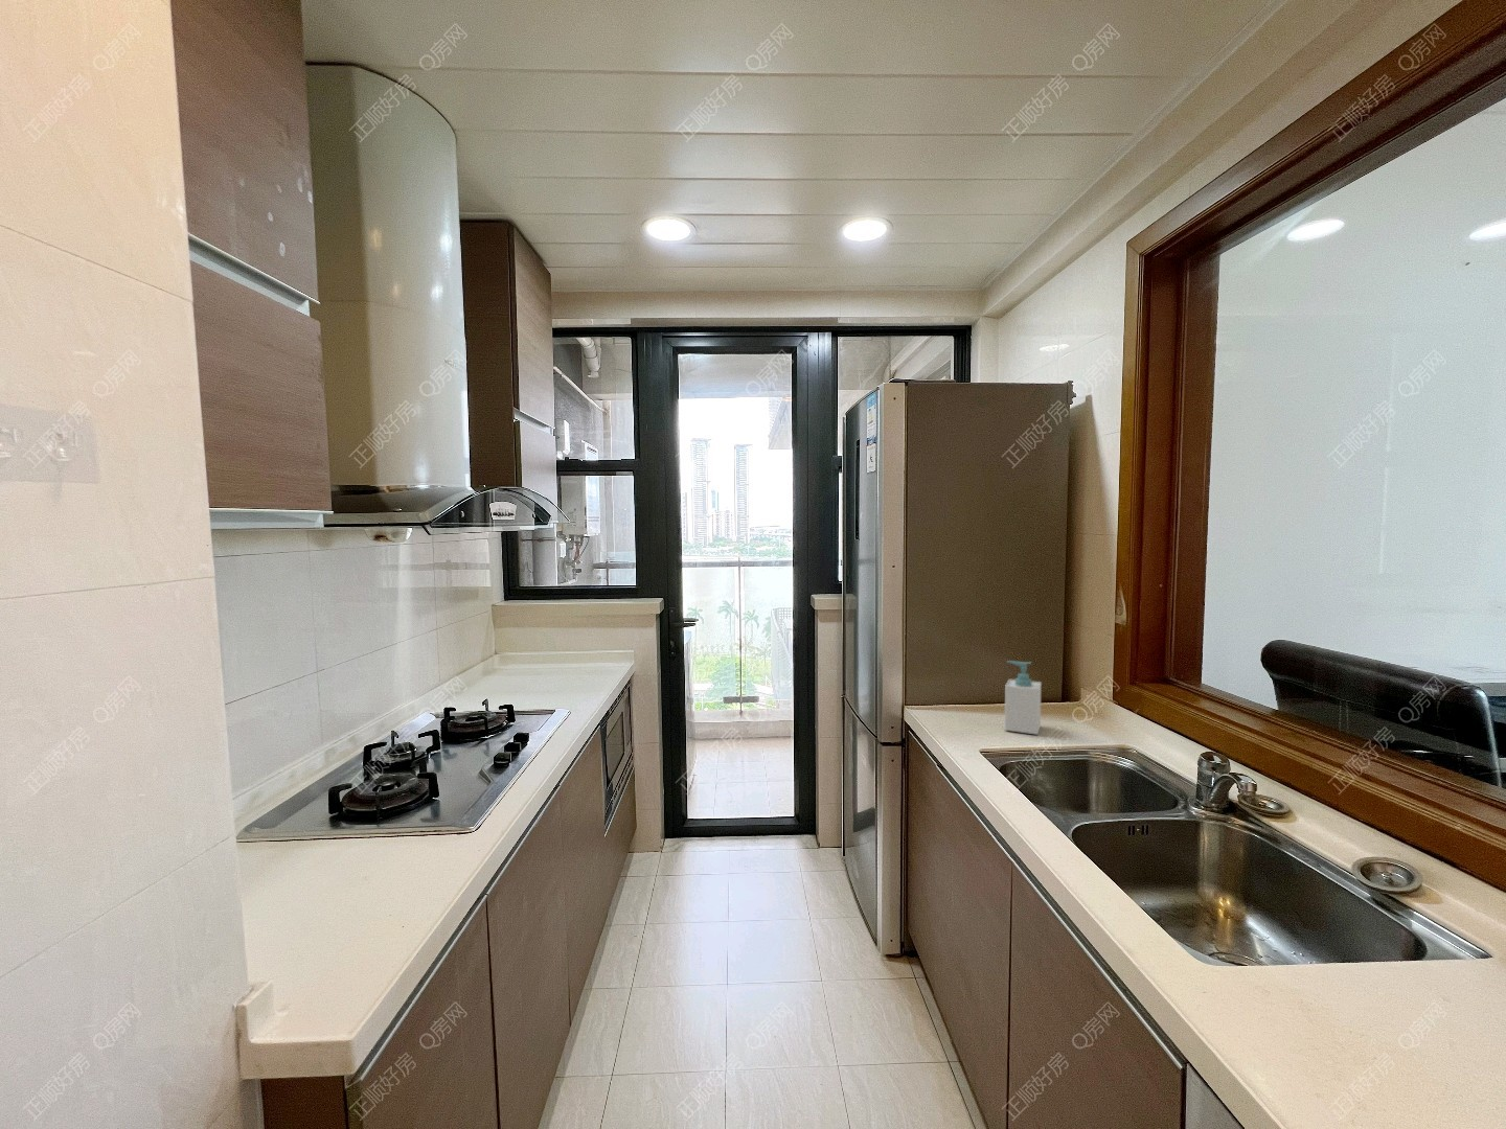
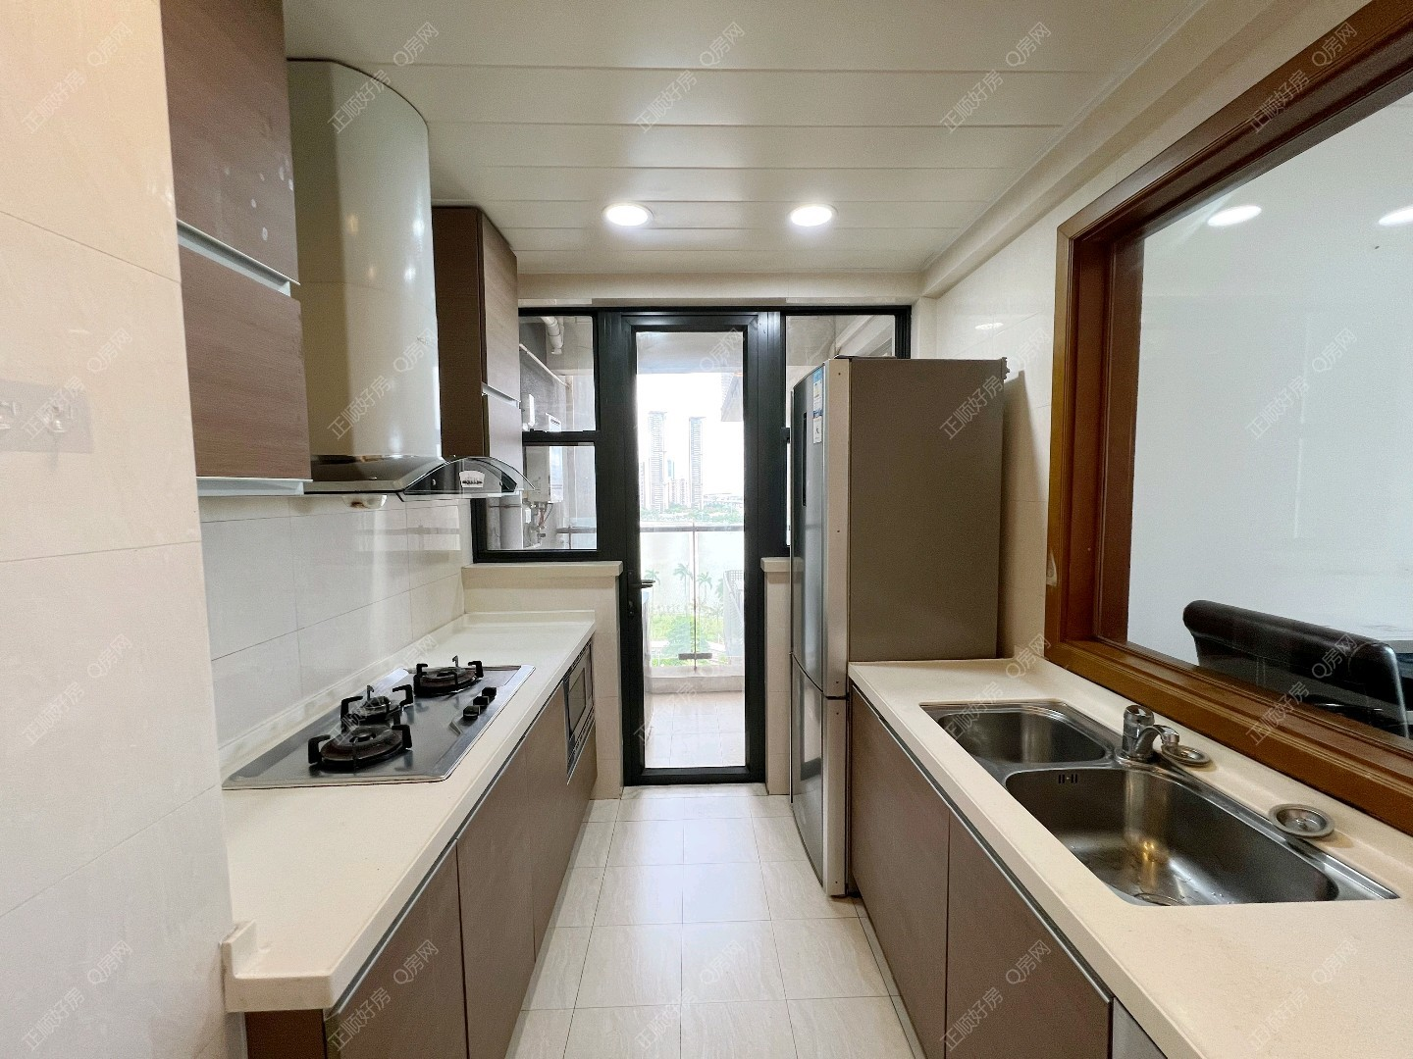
- soap bottle (1023, 694)
